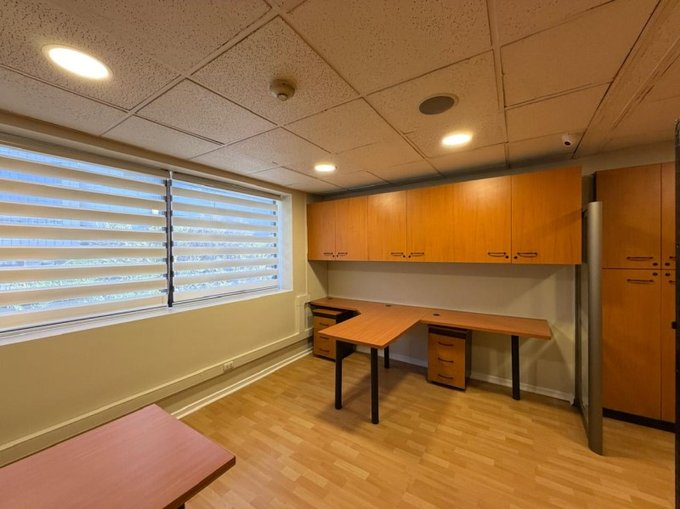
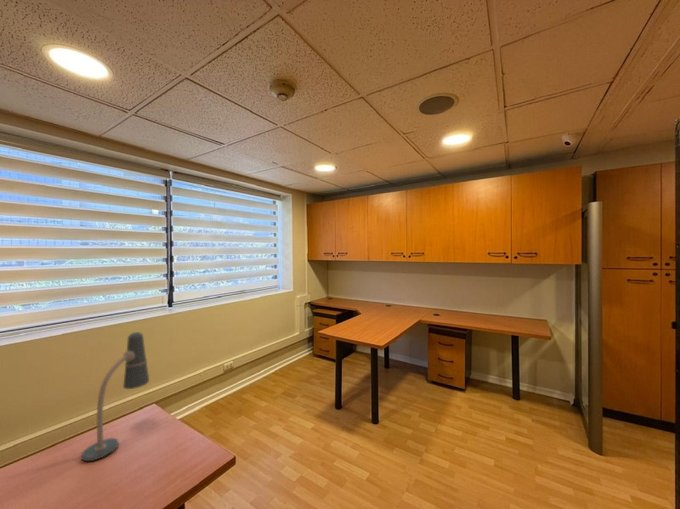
+ desk lamp (123, 387)
